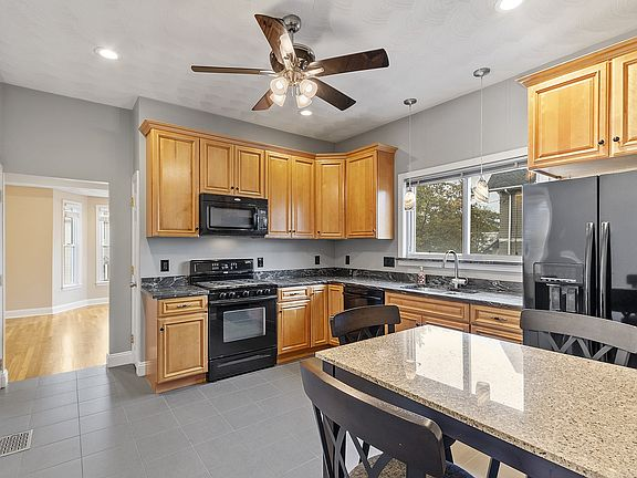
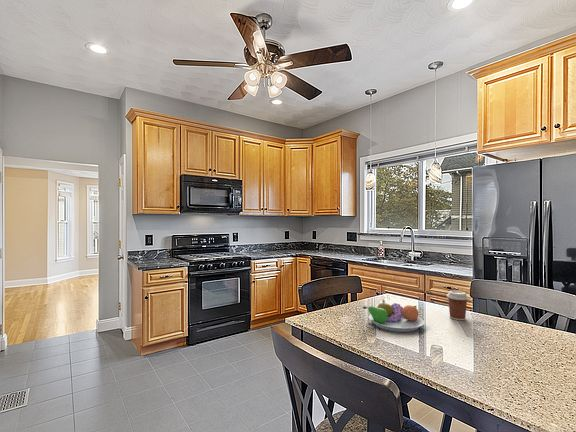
+ fruit bowl (393, 313)
+ coffee cup (457, 305)
